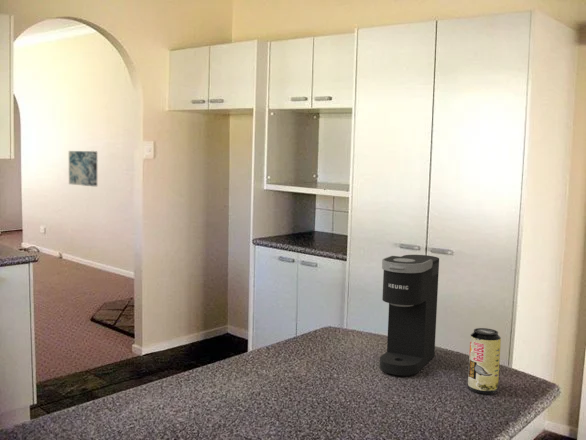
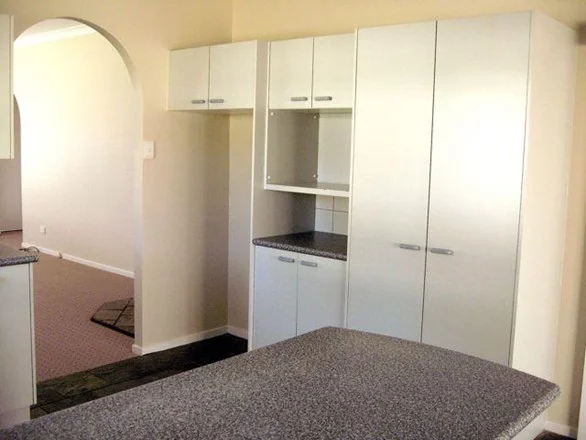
- coffee maker (409, 309)
- beverage can (484, 360)
- wall art (82, 168)
